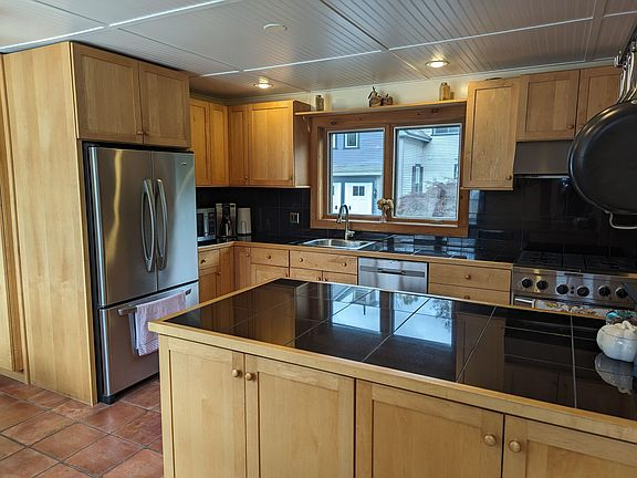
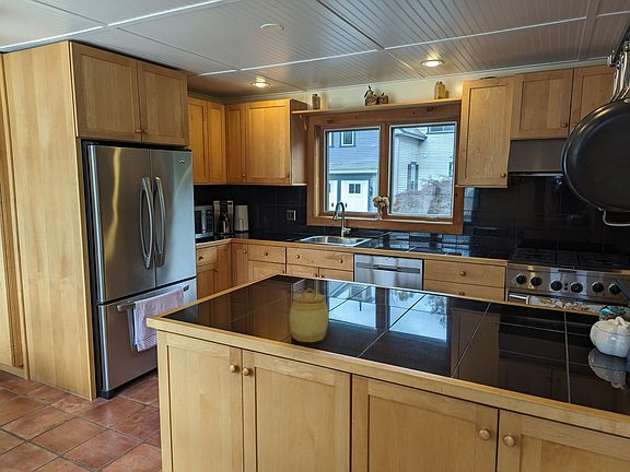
+ jar (308, 311)
